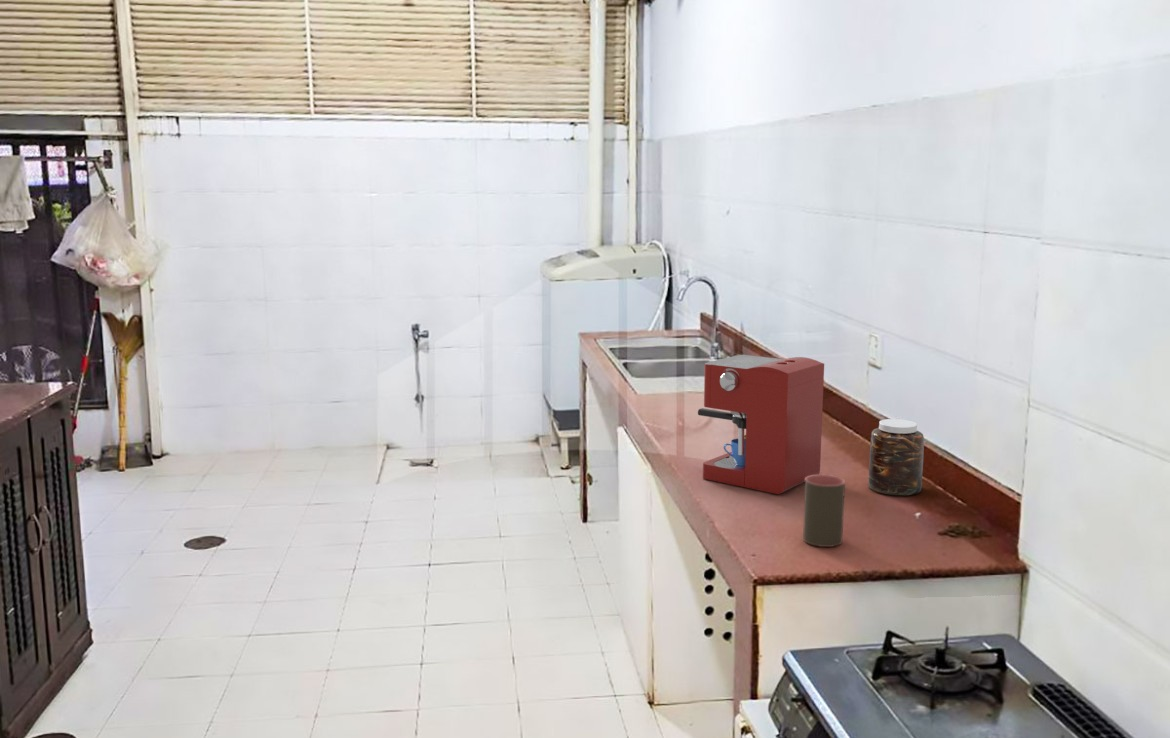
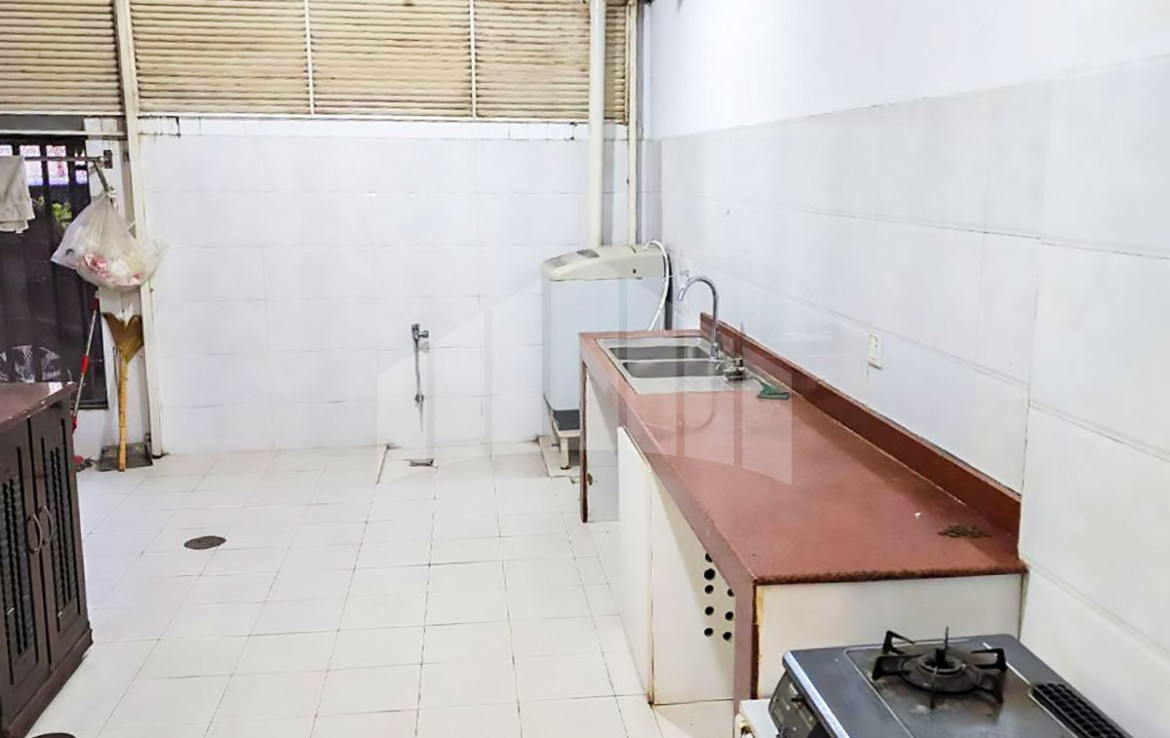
- jar (896, 455)
- coffee maker (763, 419)
- cup (823, 510)
